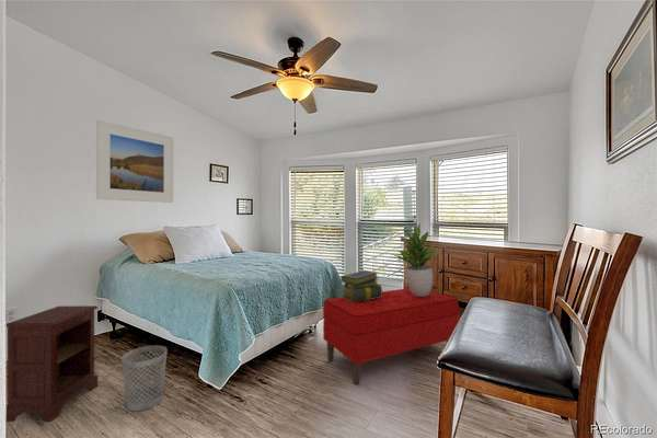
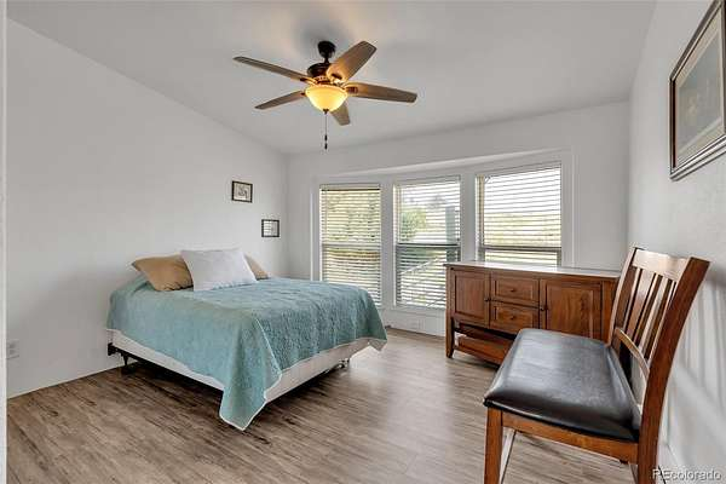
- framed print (138, 164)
- wastebasket (145, 377)
- stack of books (360, 285)
- potted plant (419, 260)
- nightstand (69, 357)
- bench (391, 327)
